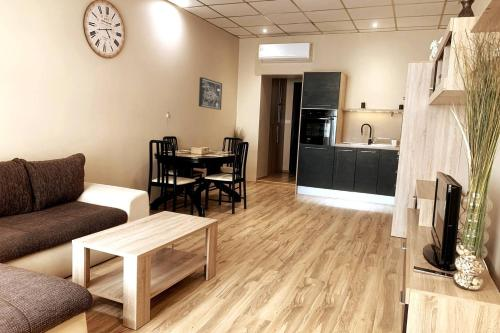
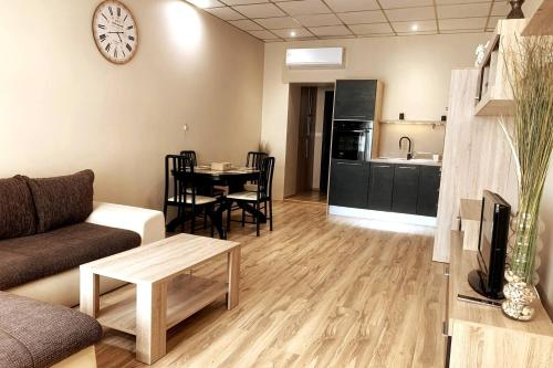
- wall art (210, 94)
